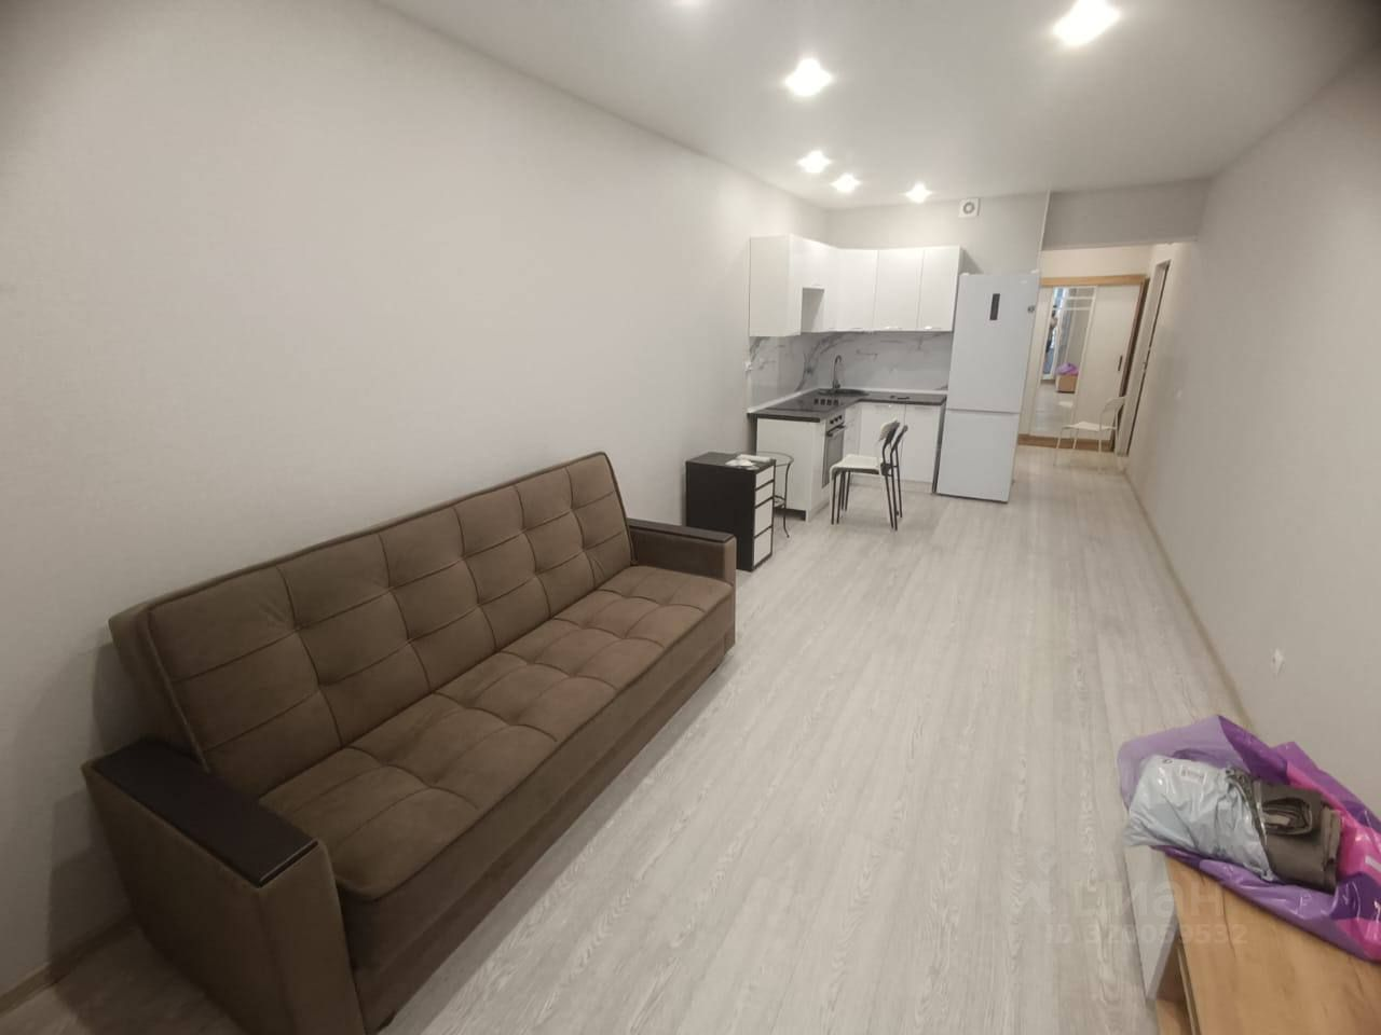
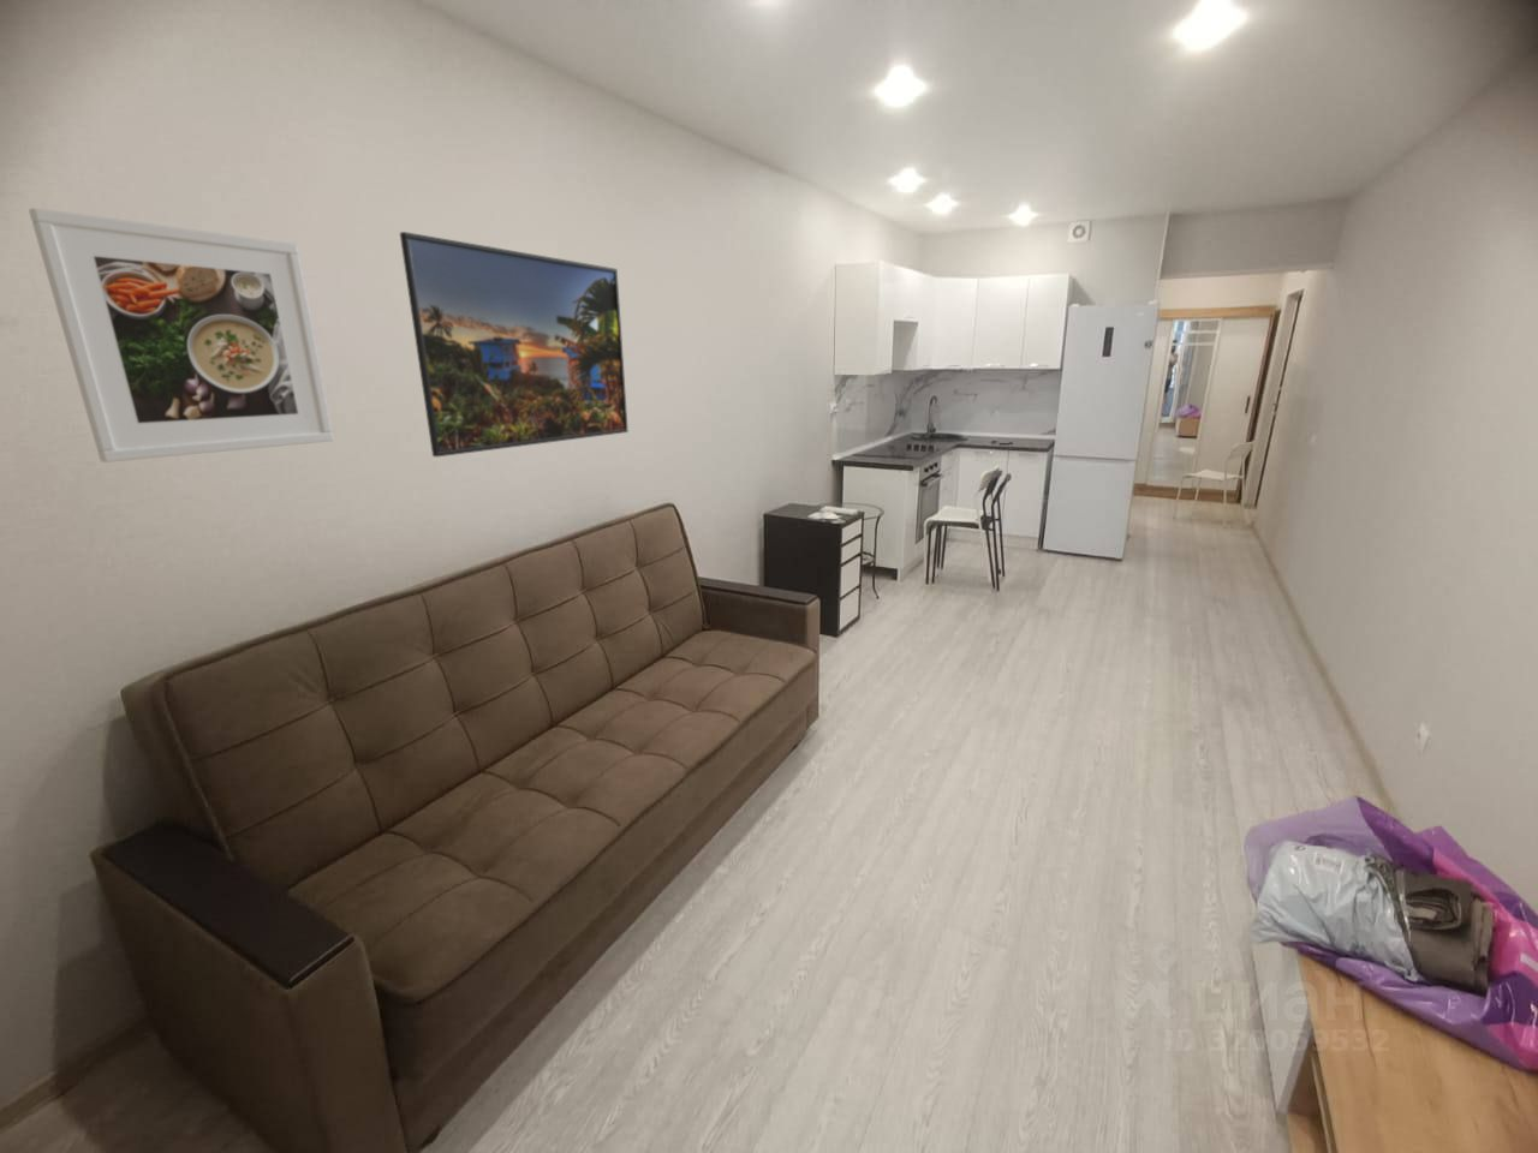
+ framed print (535, 351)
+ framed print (207, 344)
